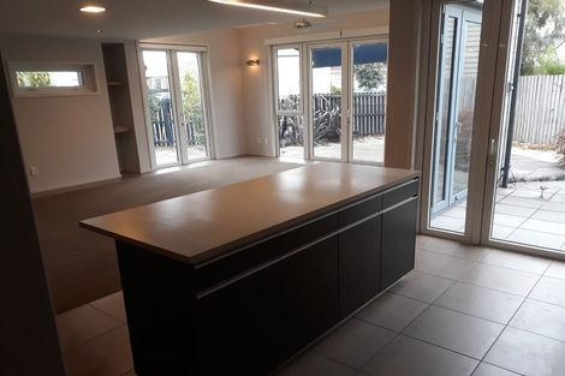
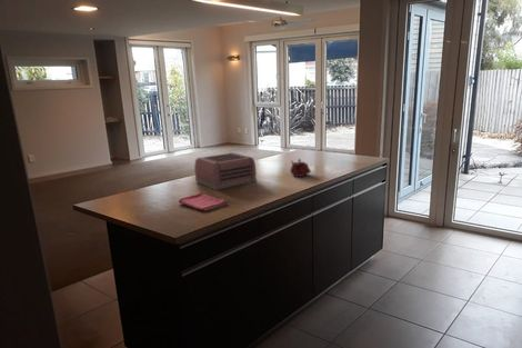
+ teapot (299, 167)
+ dish towel (202, 201)
+ toaster (227, 169)
